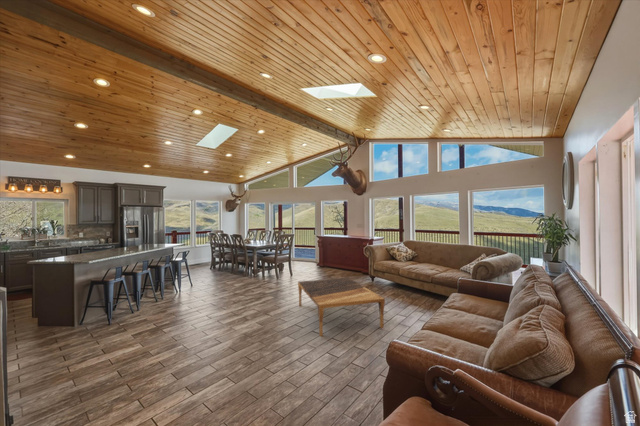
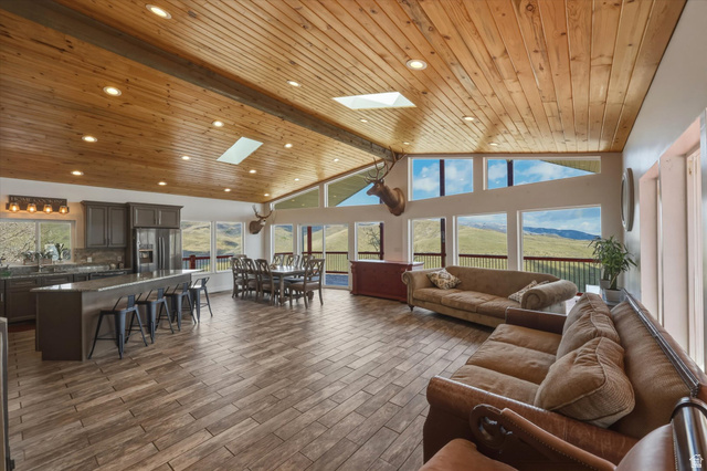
- coffee table (336, 302)
